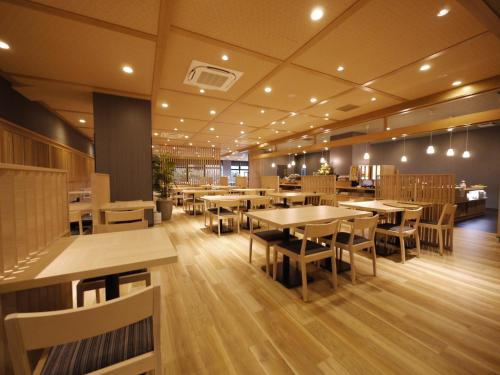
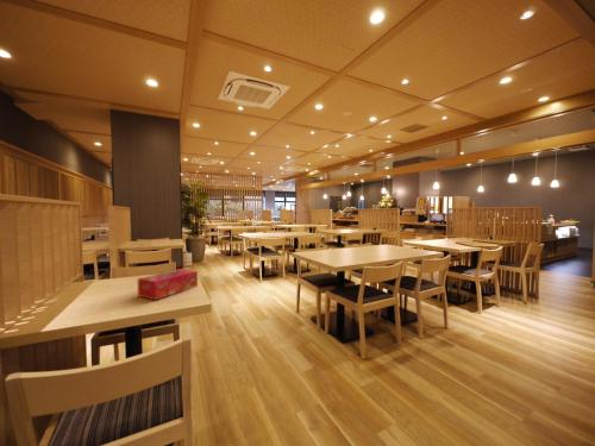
+ tissue box (169, 282)
